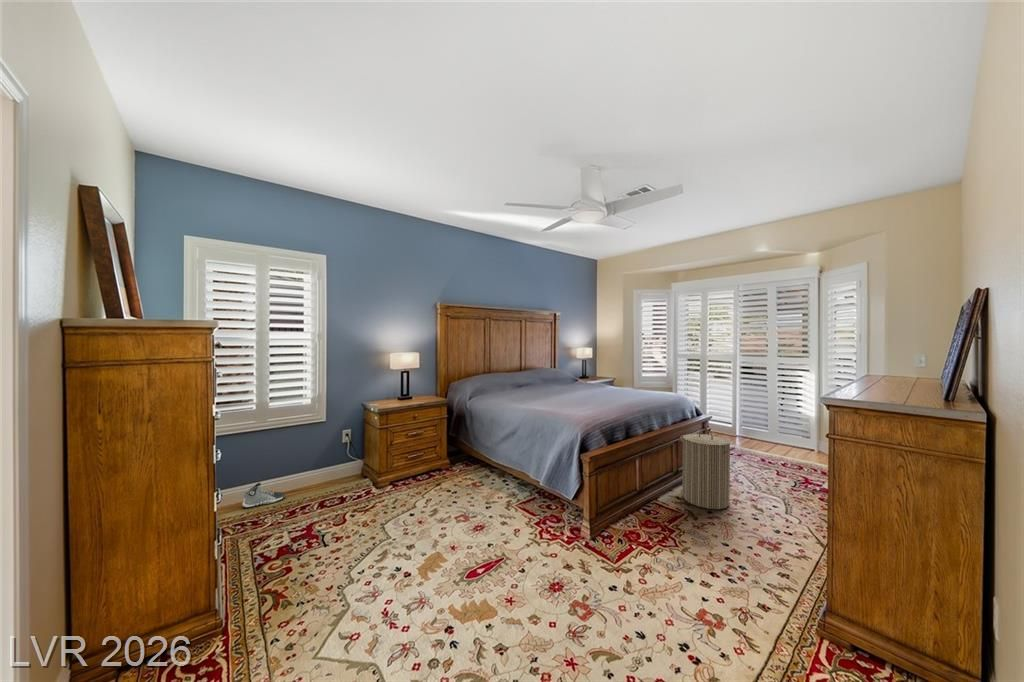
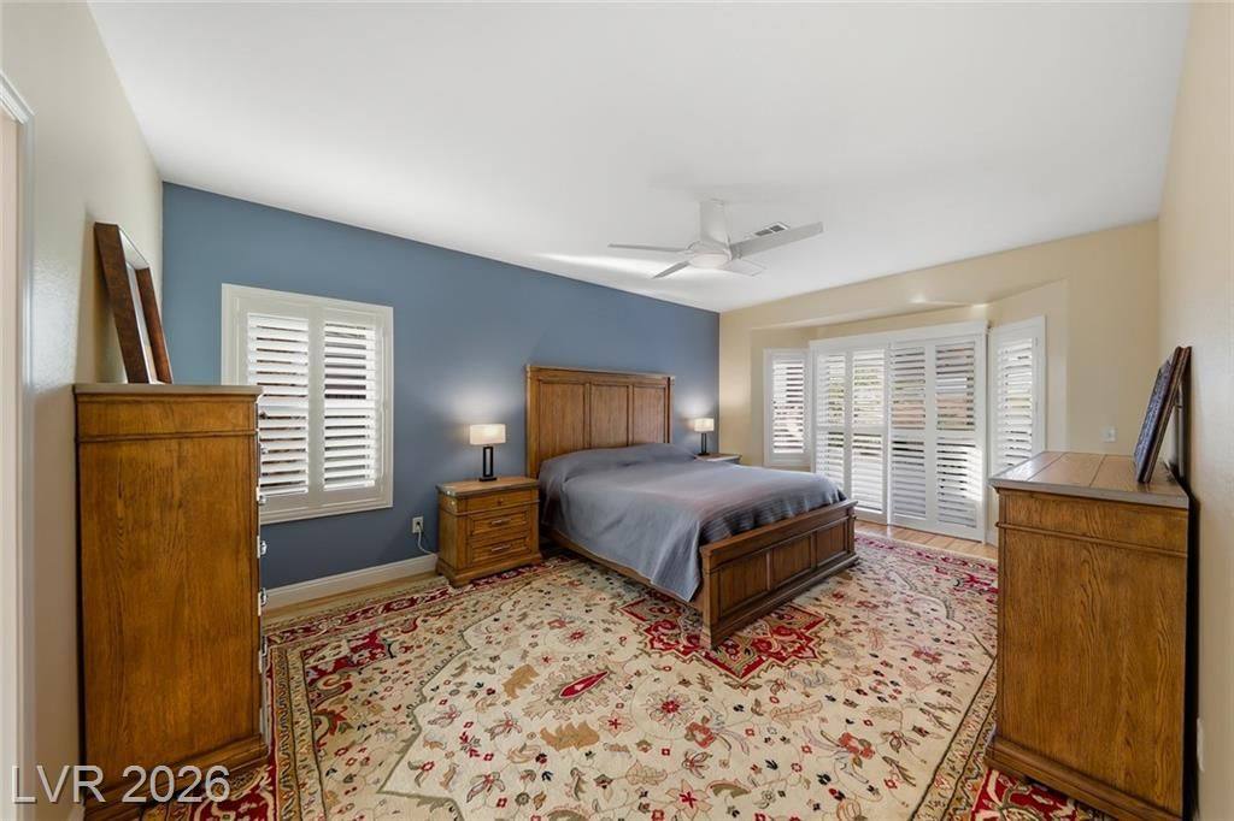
- laundry hamper (705, 464)
- sneaker (264, 492)
